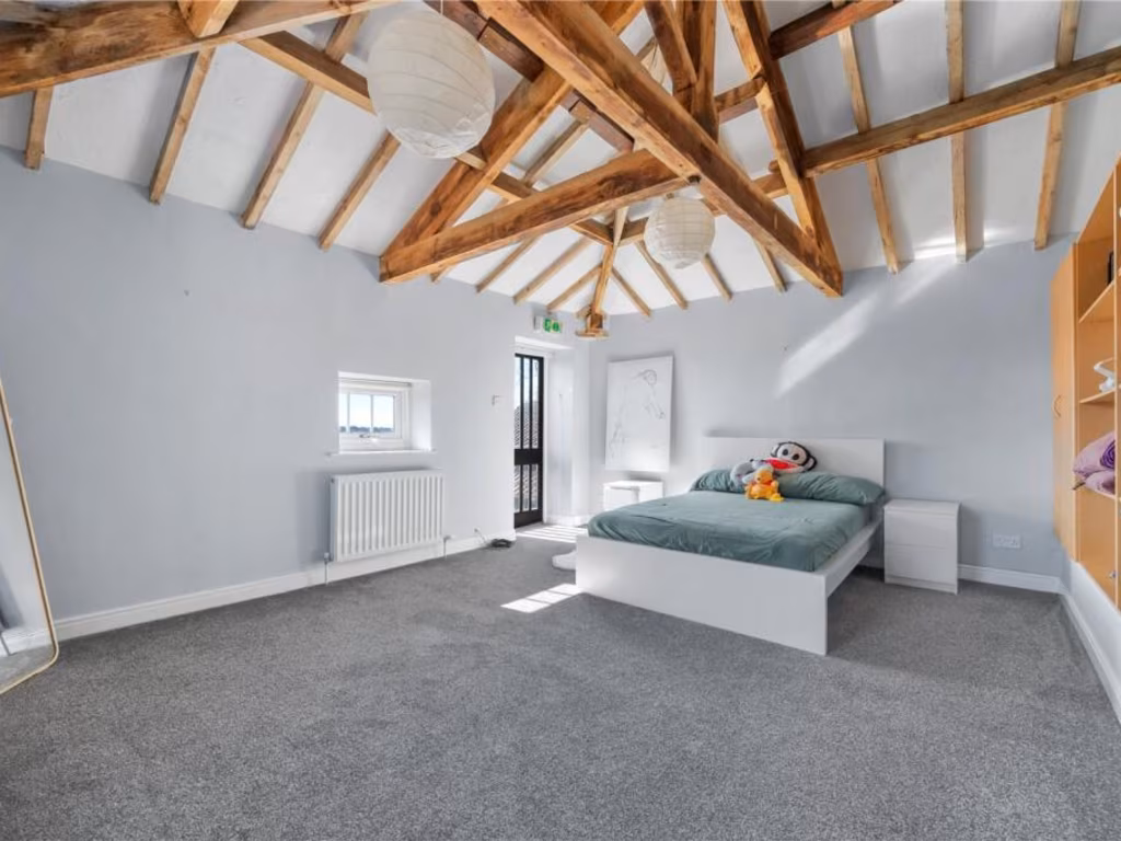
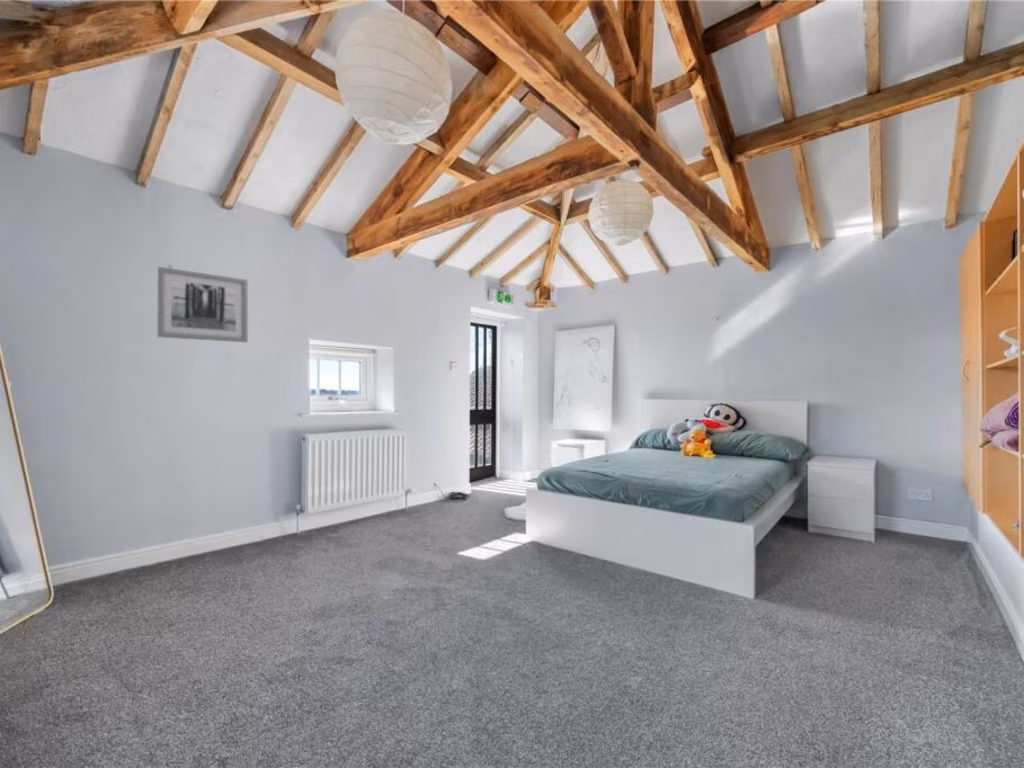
+ wall art (205, 306)
